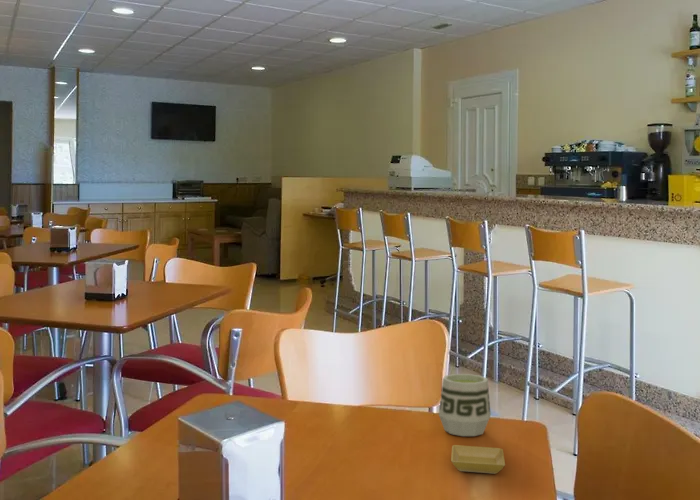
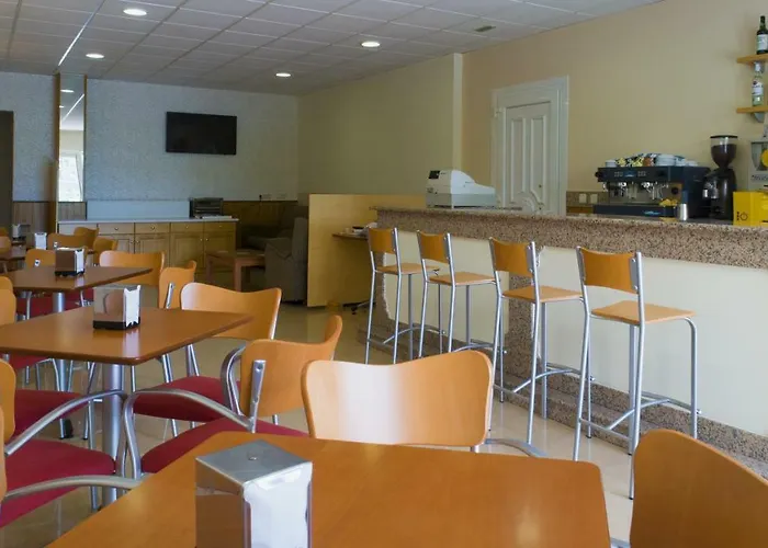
- cup (464, 404)
- saucer (477, 460)
